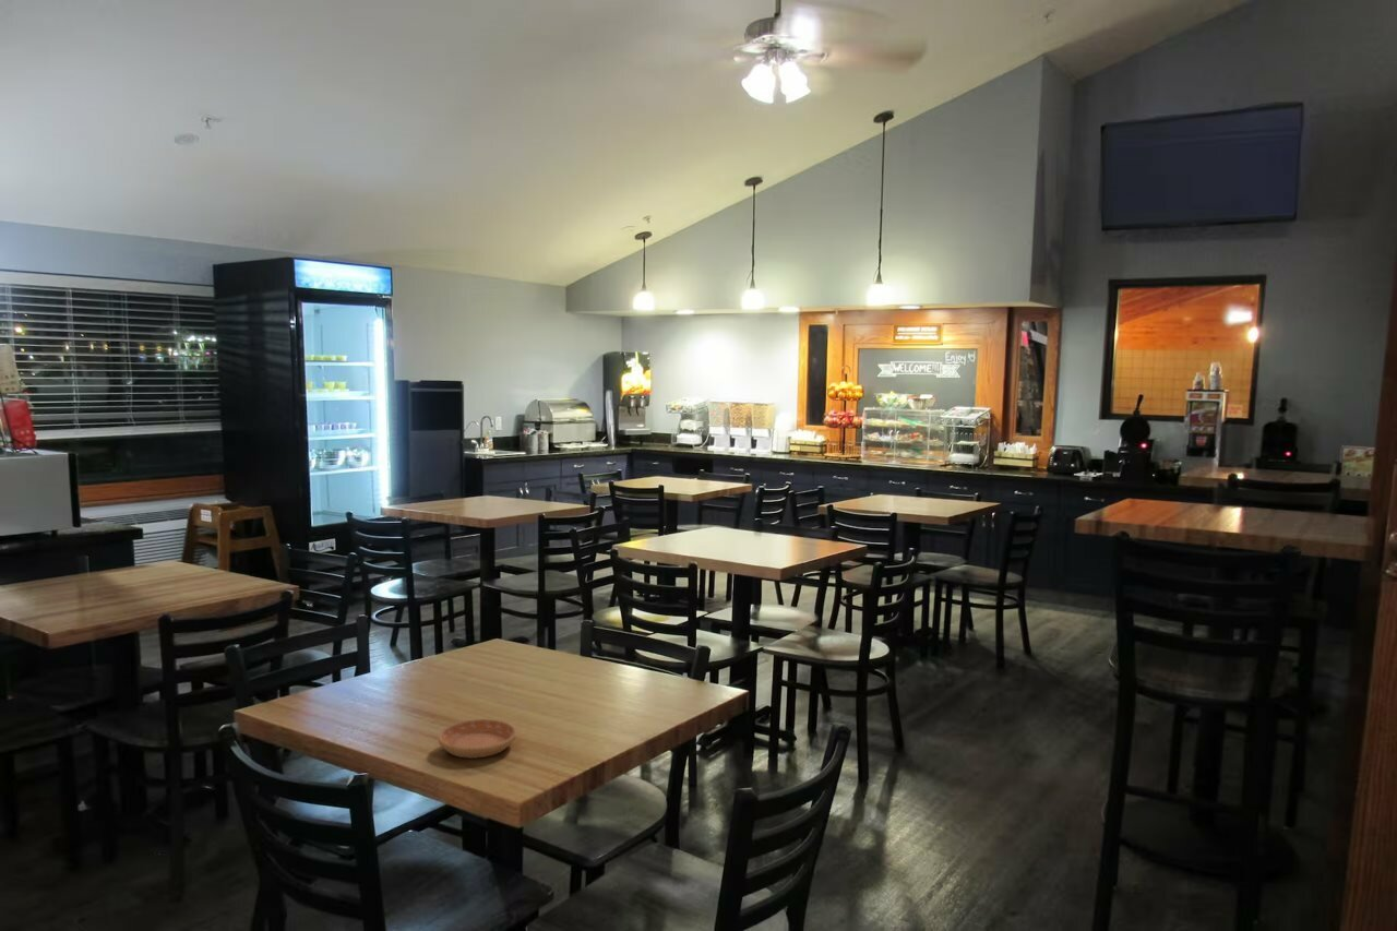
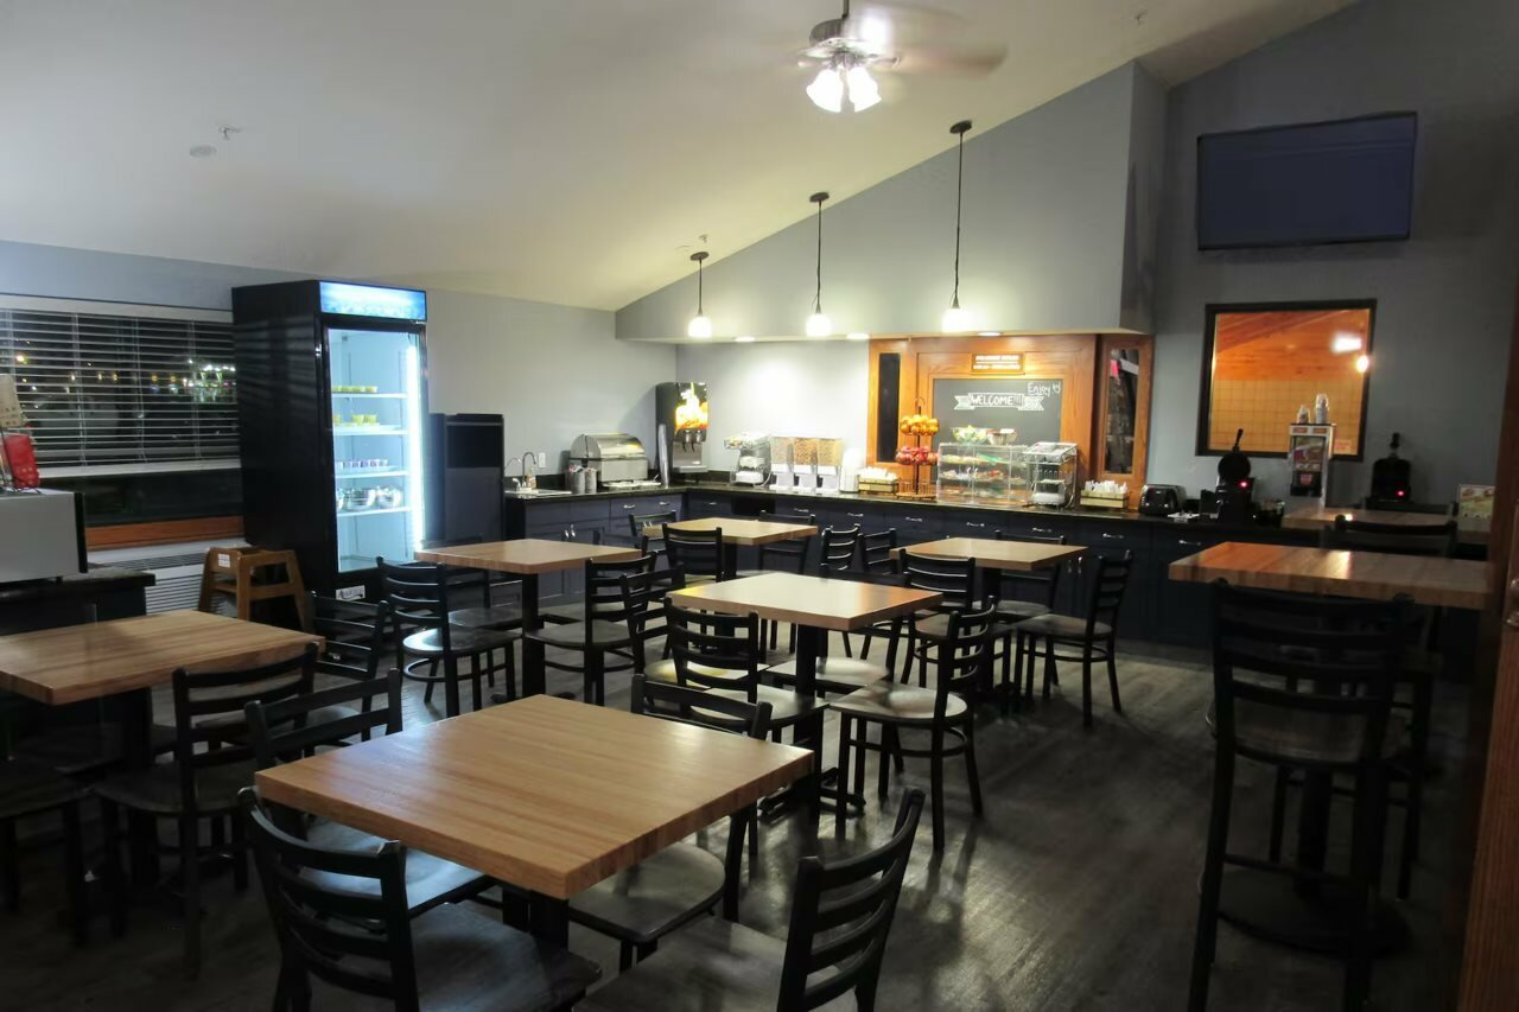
- saucer (477, 739)
